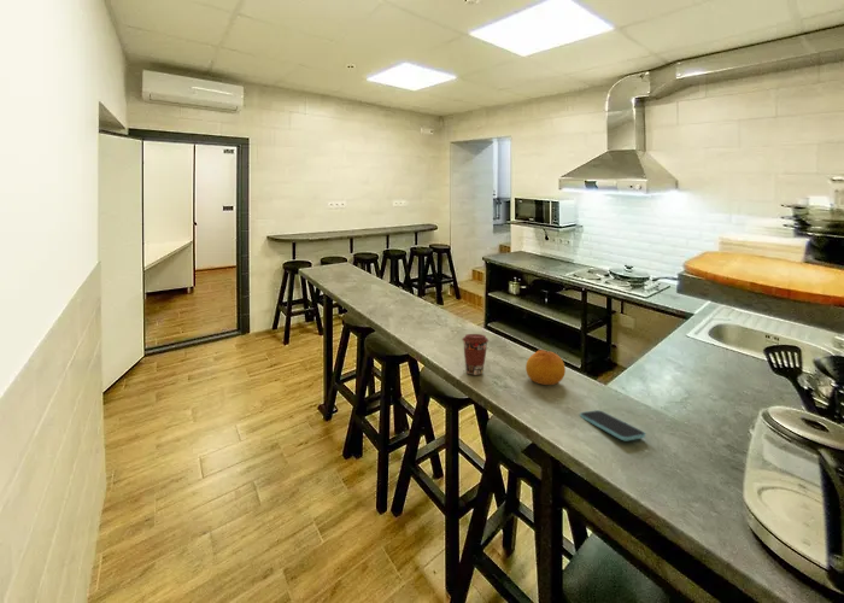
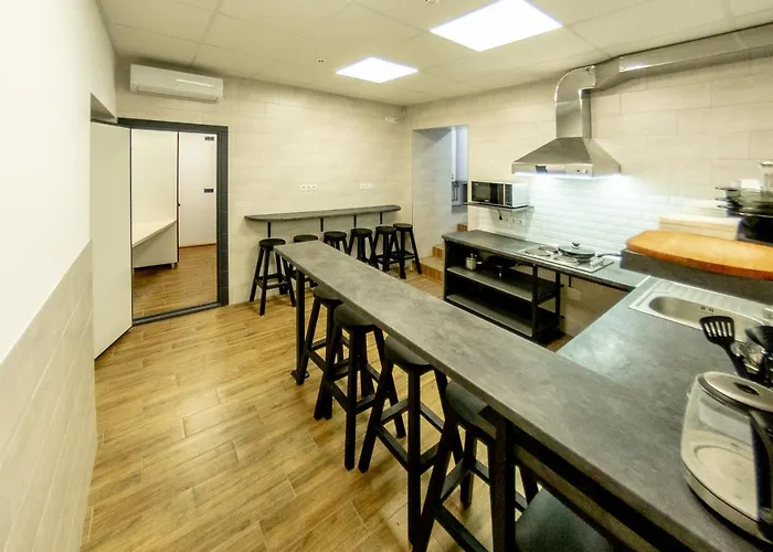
- fruit (545, 365)
- coffee cup (474, 353)
- smartphone (610, 423)
